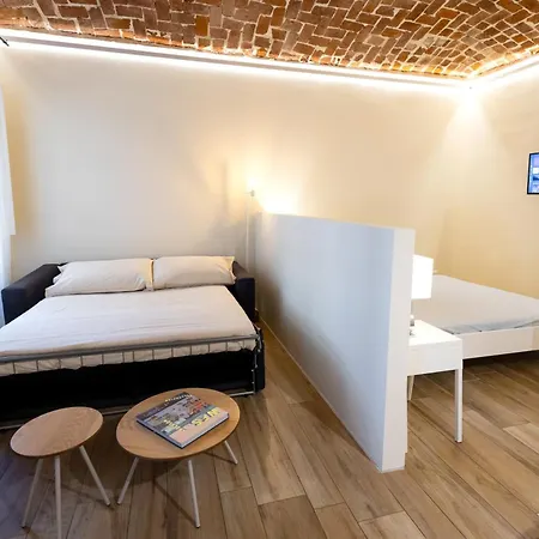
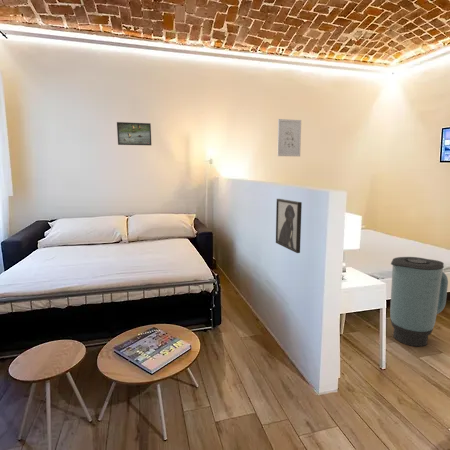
+ wall art (289, 138)
+ trash can (417, 300)
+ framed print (134, 134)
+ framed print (287, 224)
